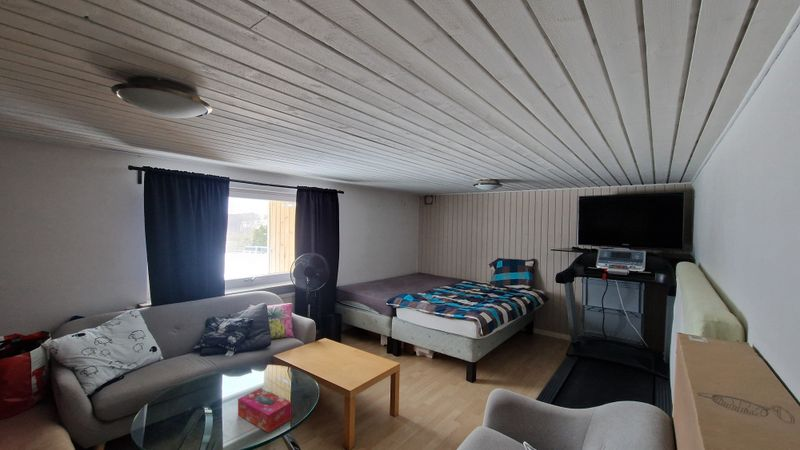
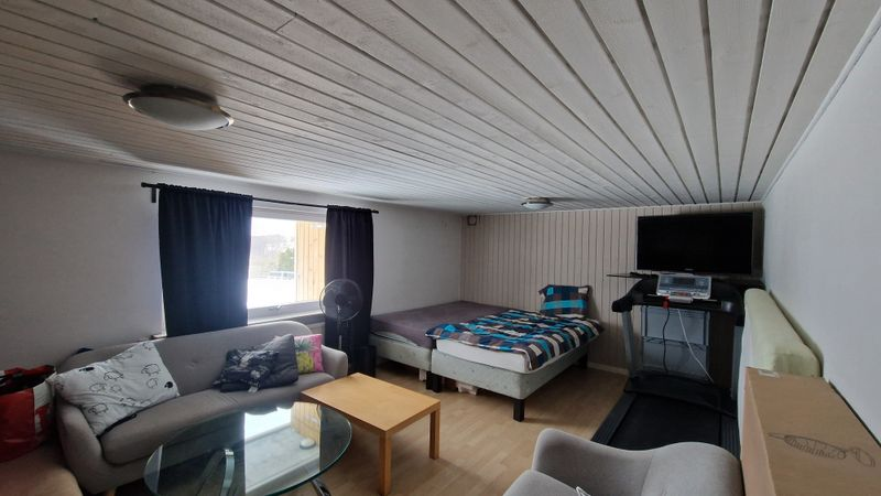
- tissue box (264, 408)
